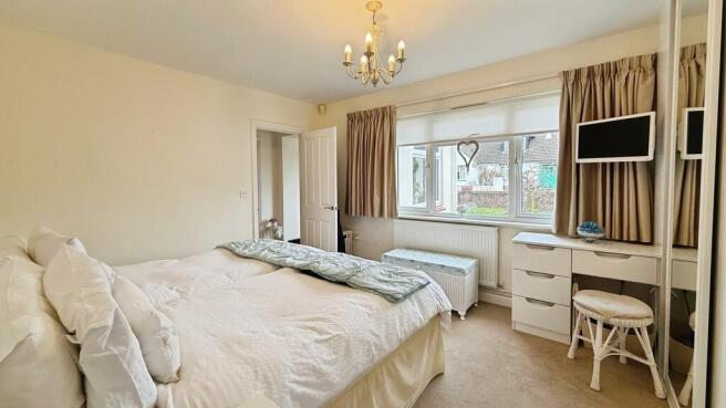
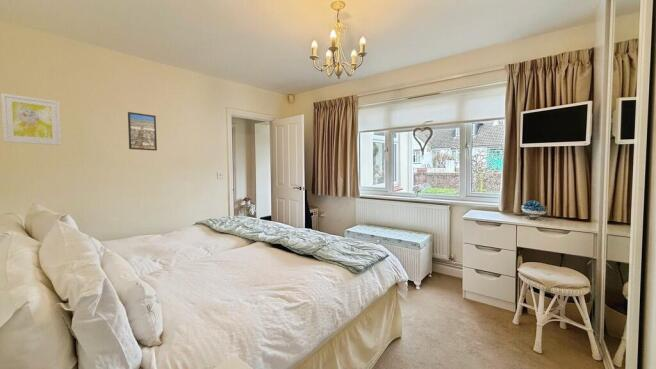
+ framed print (142, 131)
+ wall art (32, 120)
